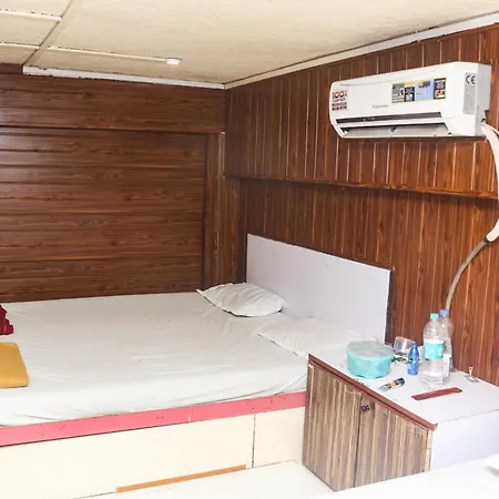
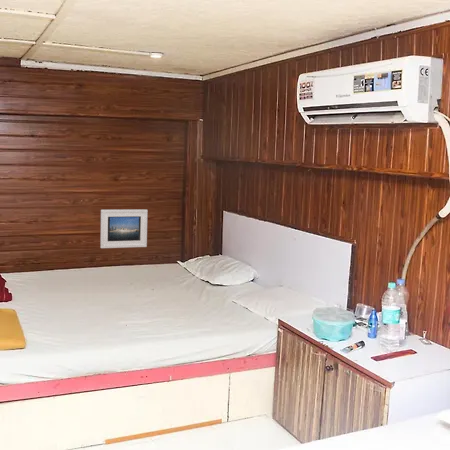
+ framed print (124, 228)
